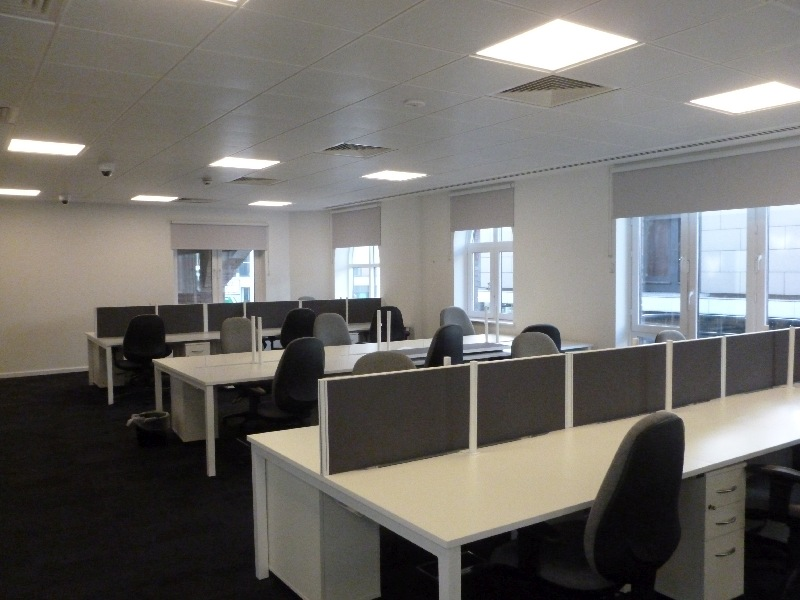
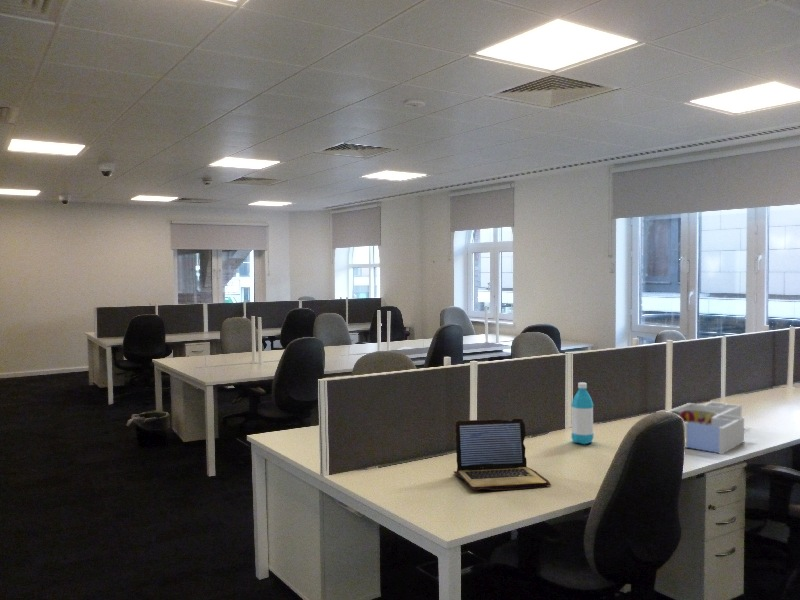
+ desk organizer (708, 424)
+ water bottle (582, 412)
+ laptop (500, 452)
